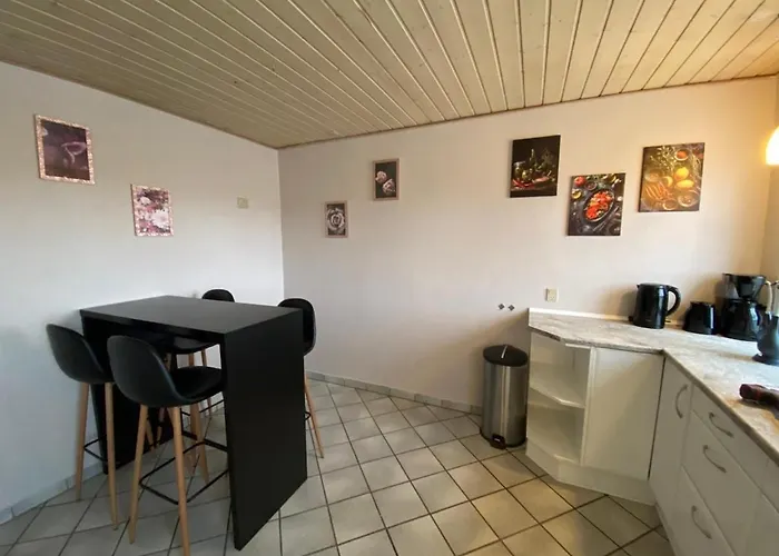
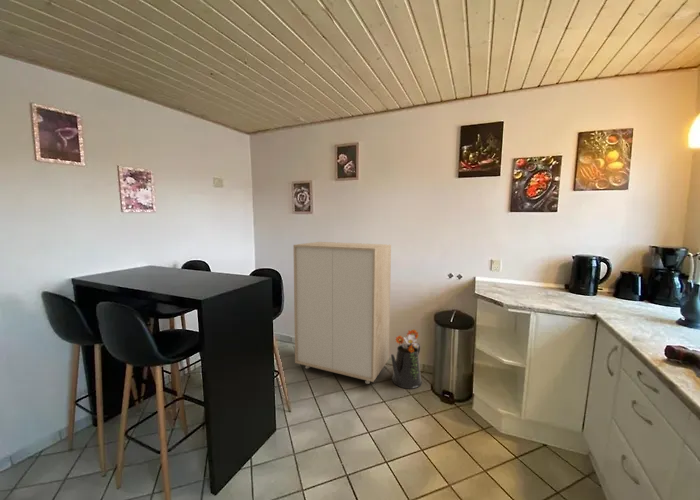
+ storage cabinet (343, 307)
+ watering can (407, 357)
